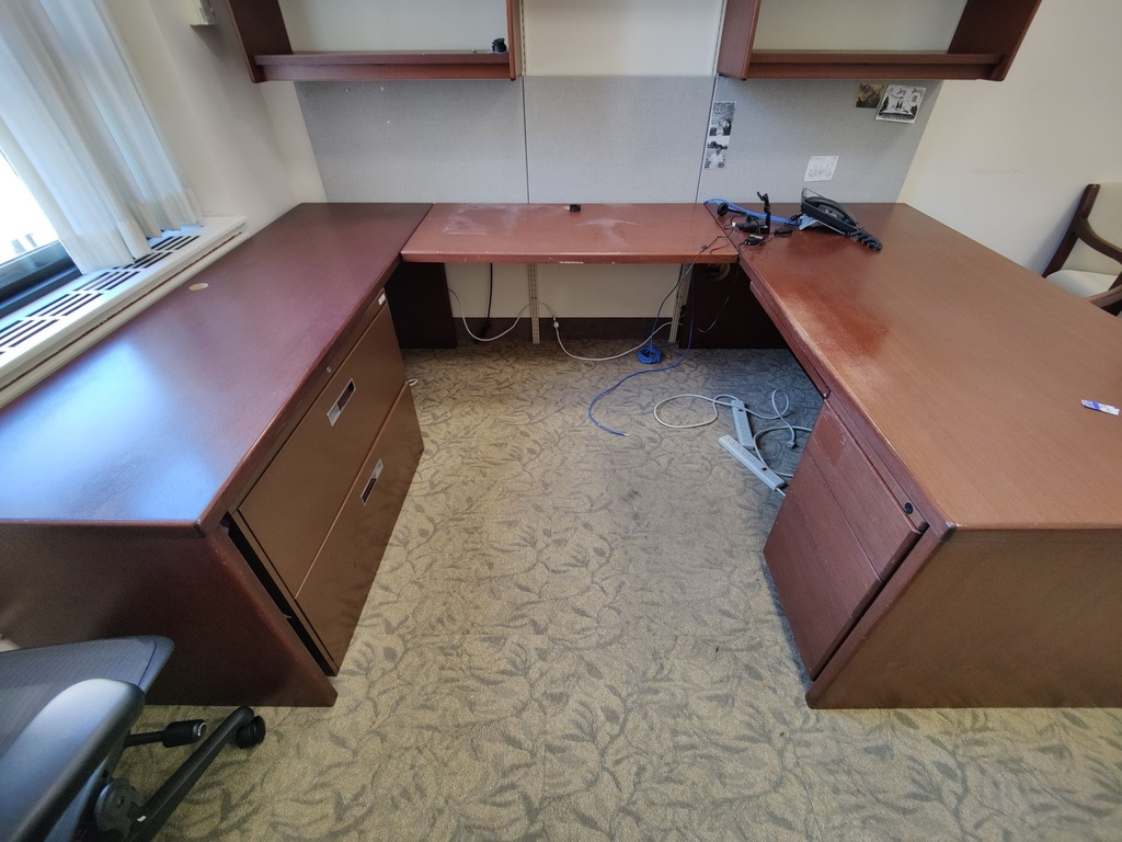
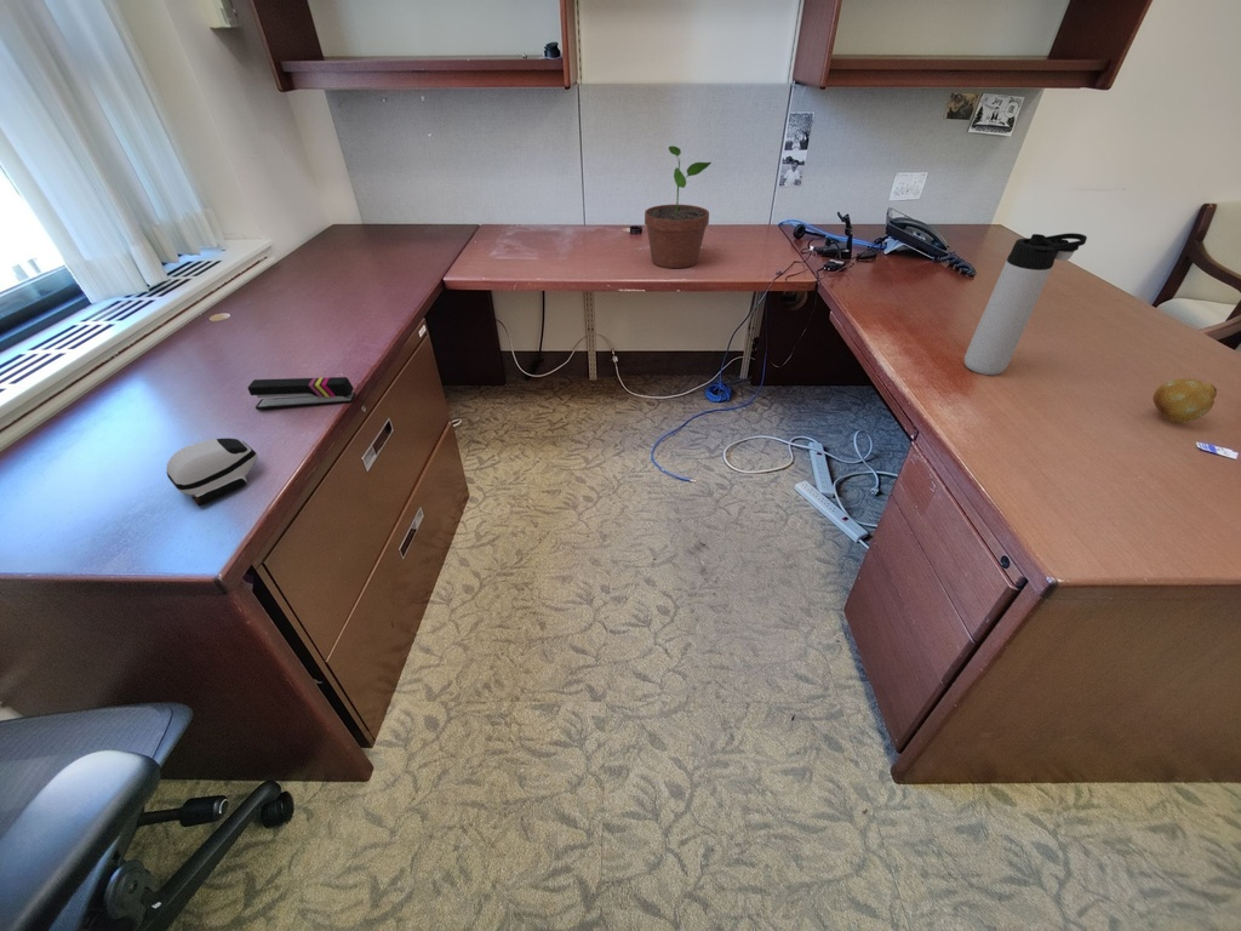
+ thermos bottle (1019, 305)
+ potted plant (676, 204)
+ fruit (1182, 400)
+ stapler (302, 390)
+ computer mouse (213, 464)
